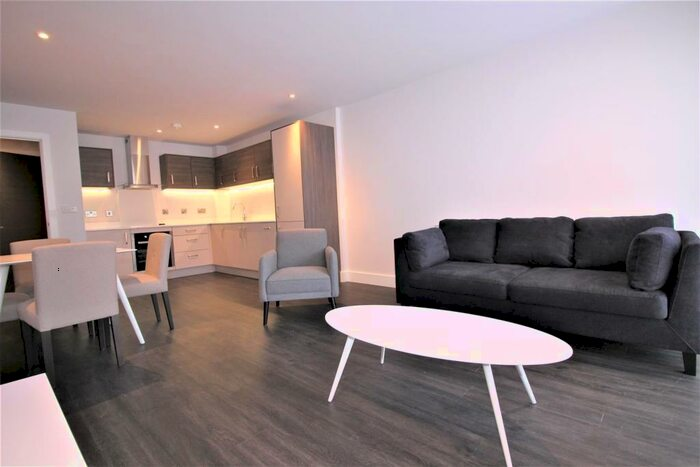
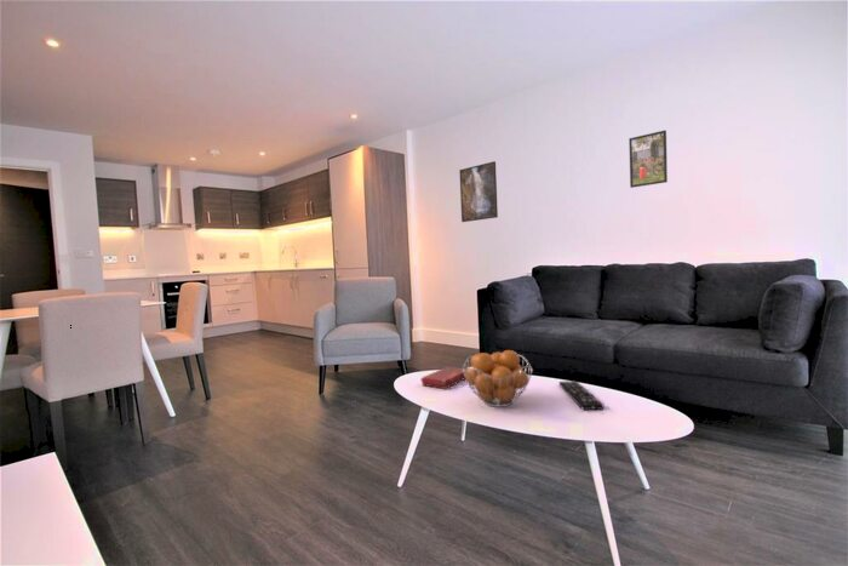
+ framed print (647, 159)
+ remote control (579, 393)
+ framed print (477, 193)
+ fruit basket (497, 376)
+ book (446, 377)
